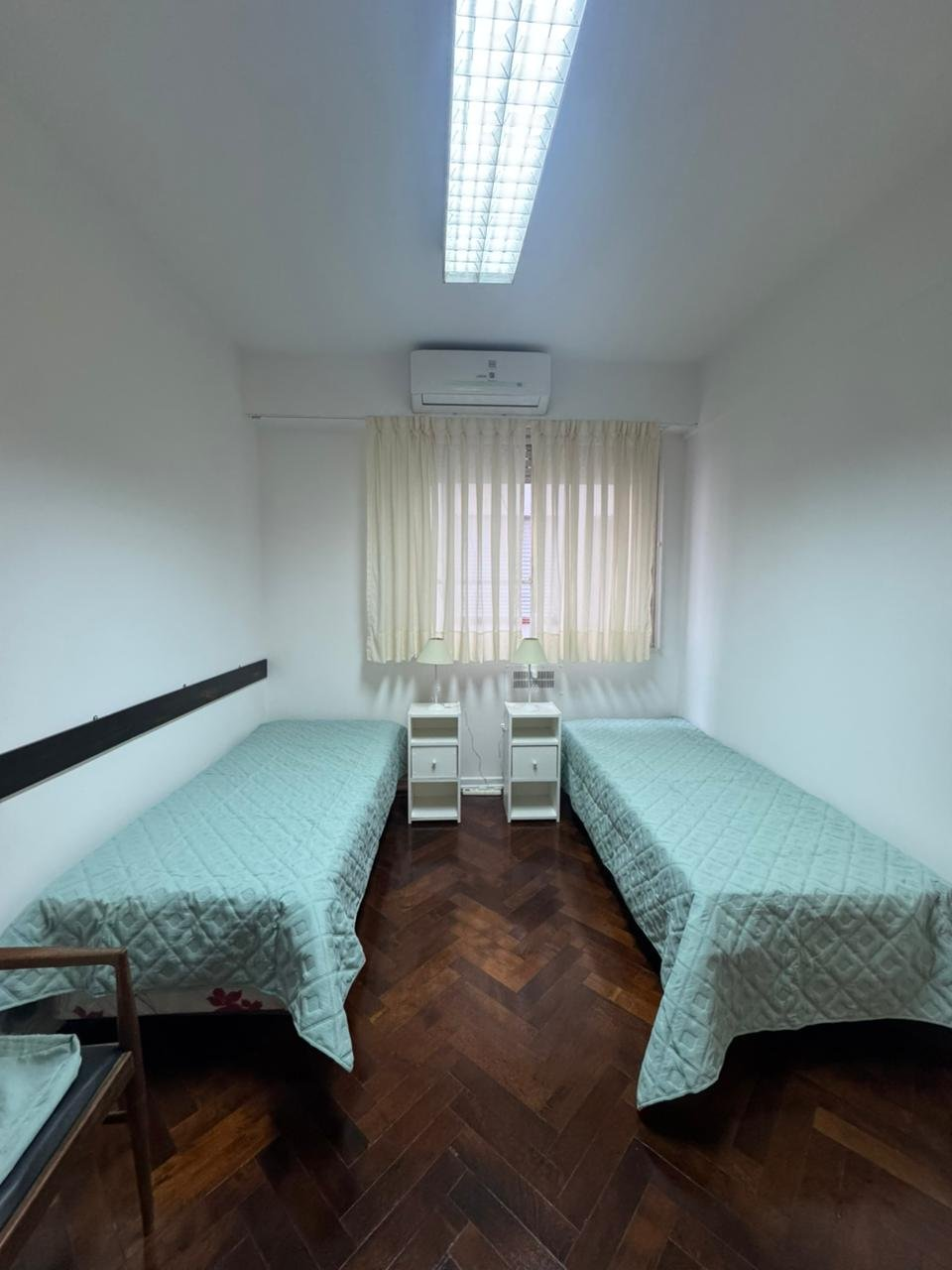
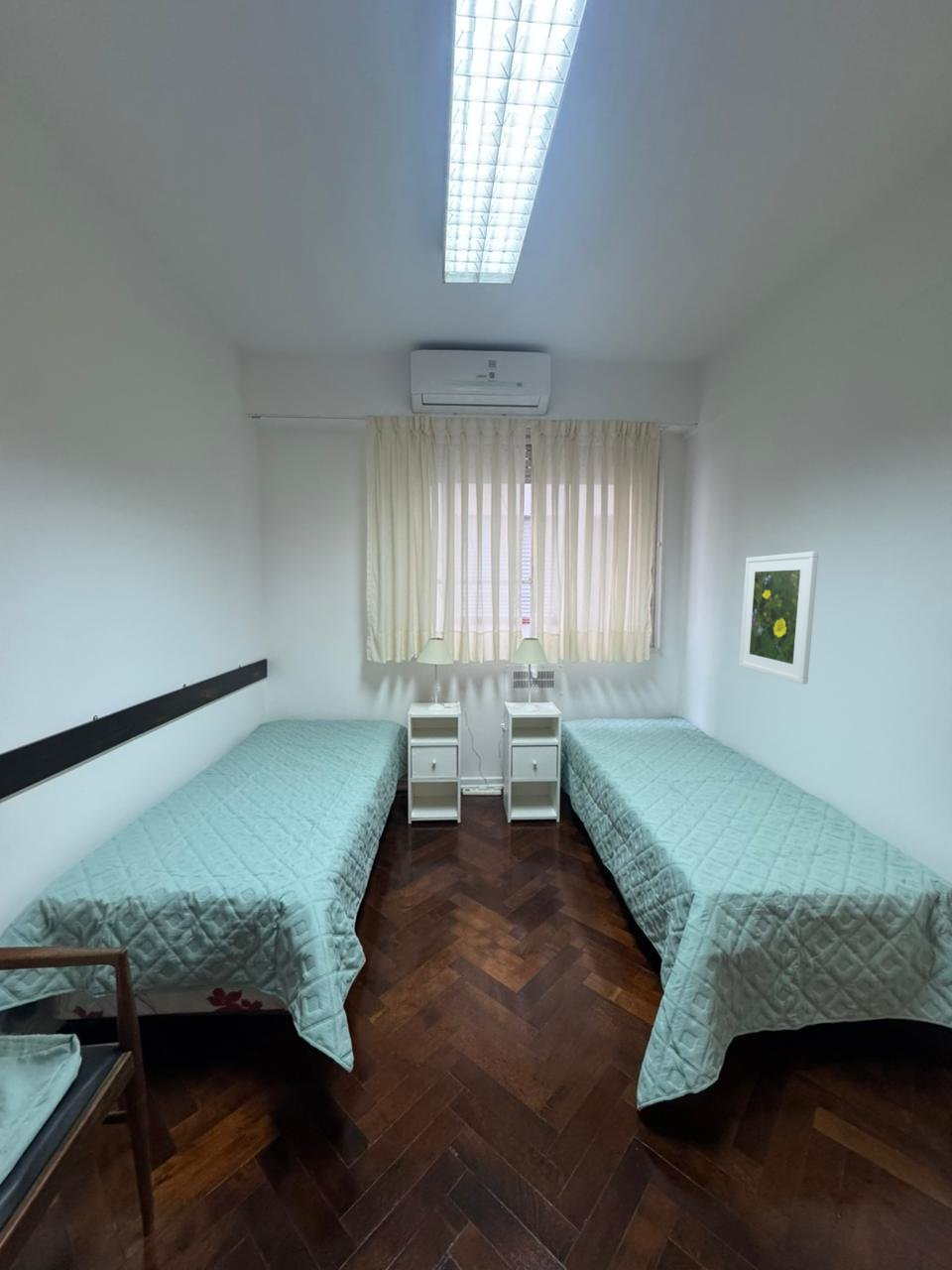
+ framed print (774, 615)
